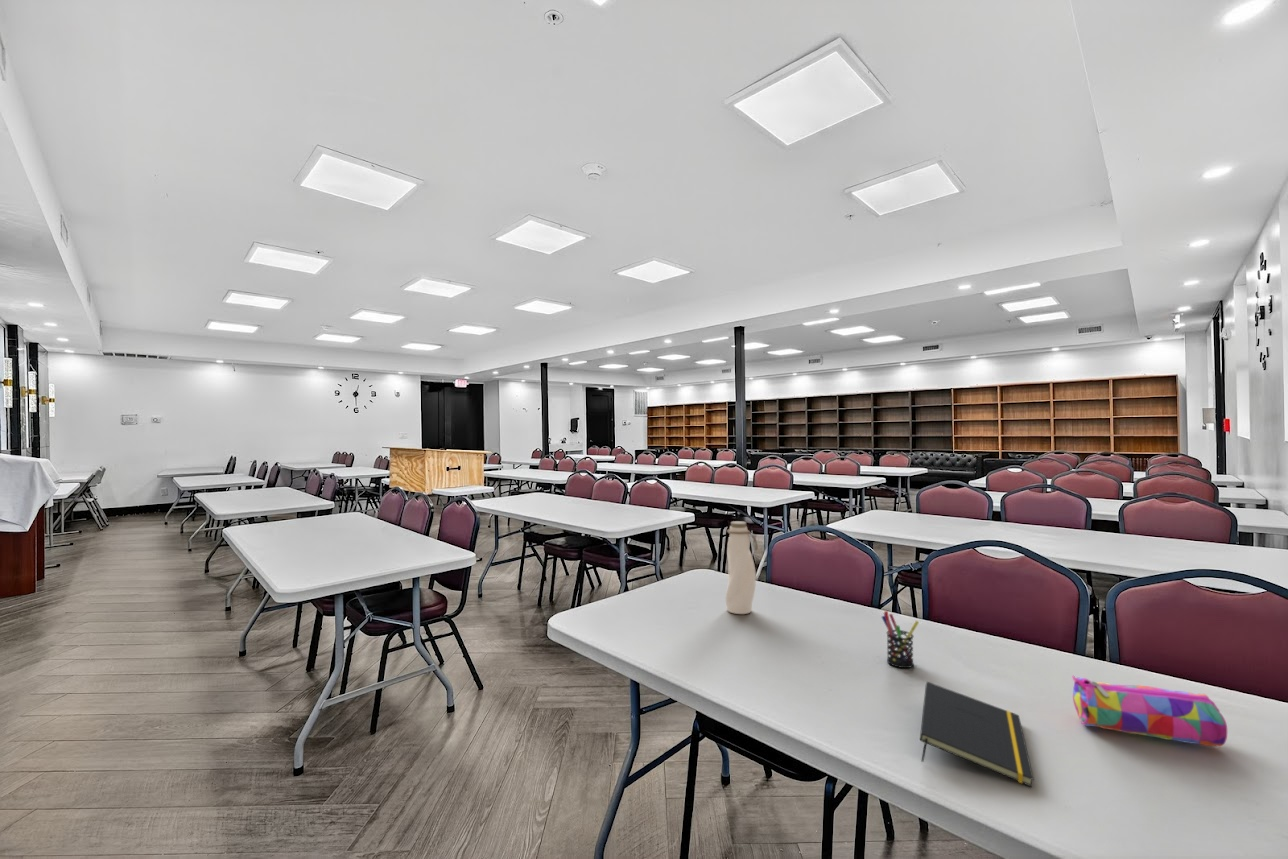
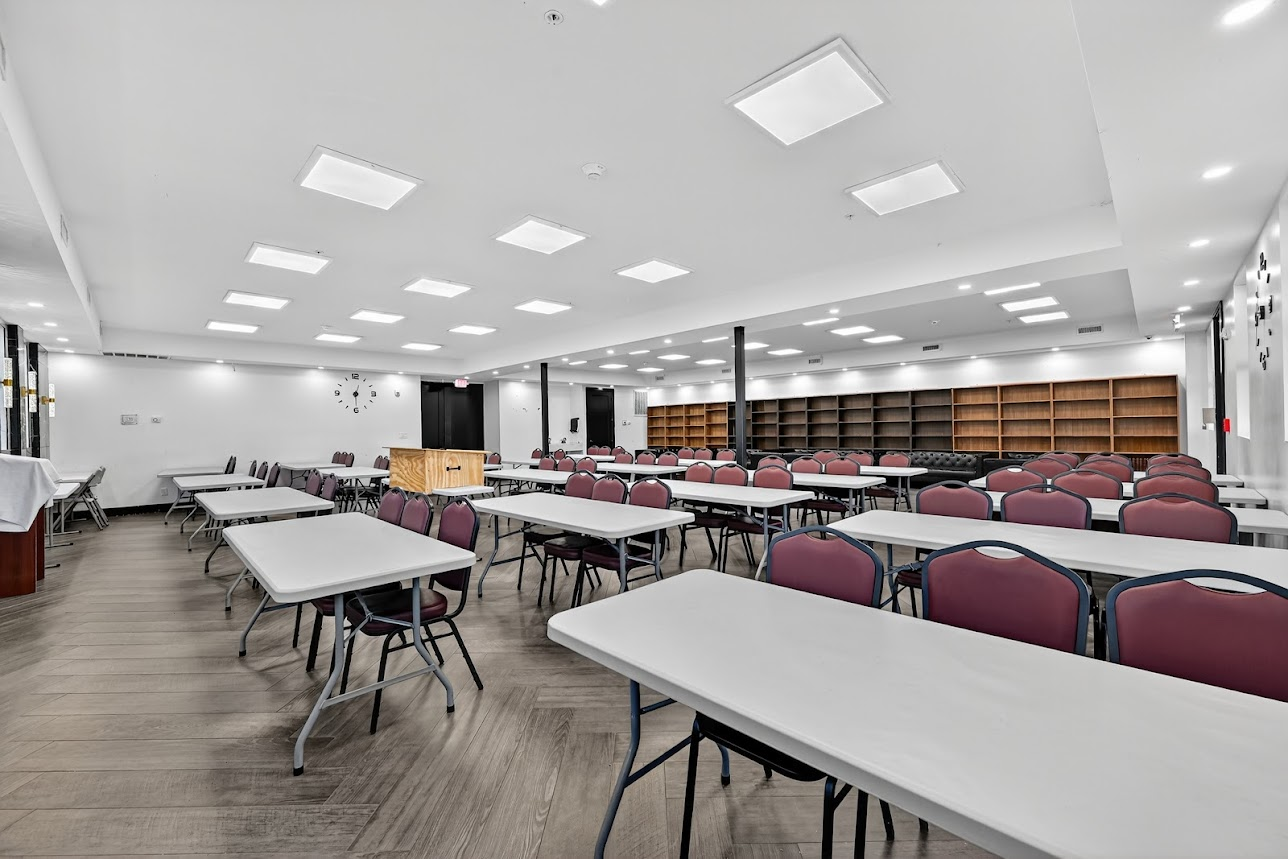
- pencil case (1143, 709)
- pen holder (898, 638)
- water bottle (741, 566)
- notepad (972, 727)
